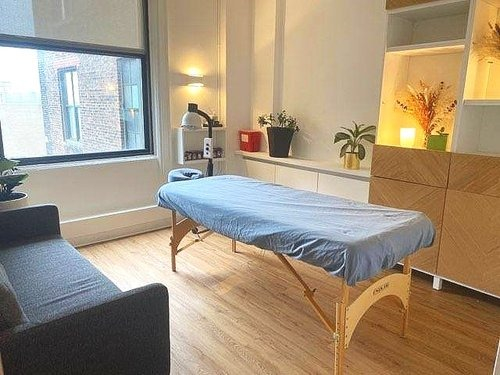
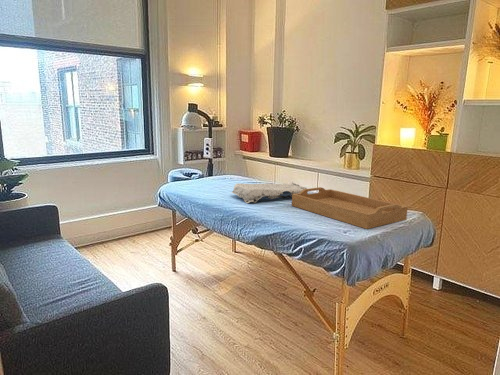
+ stone plaque (271, 190)
+ serving tray (345, 204)
